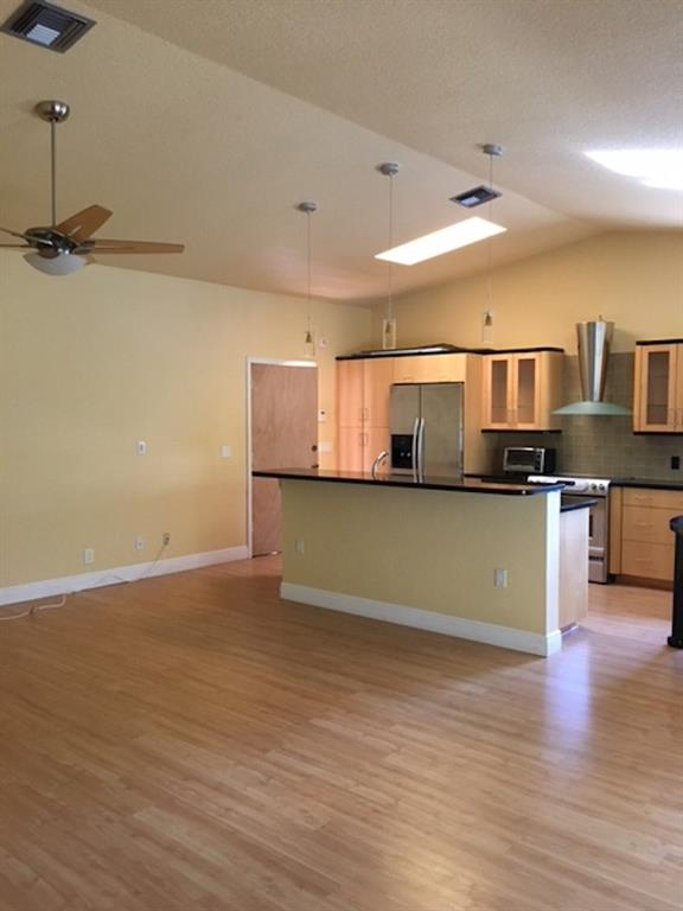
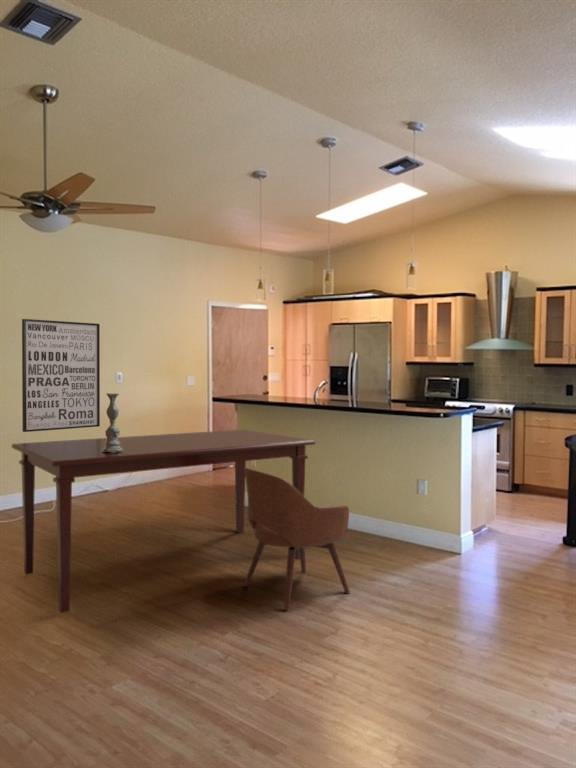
+ candlestick (111, 422)
+ dining table (168, 468)
+ wall art (62, 375)
+ chair (292, 527)
